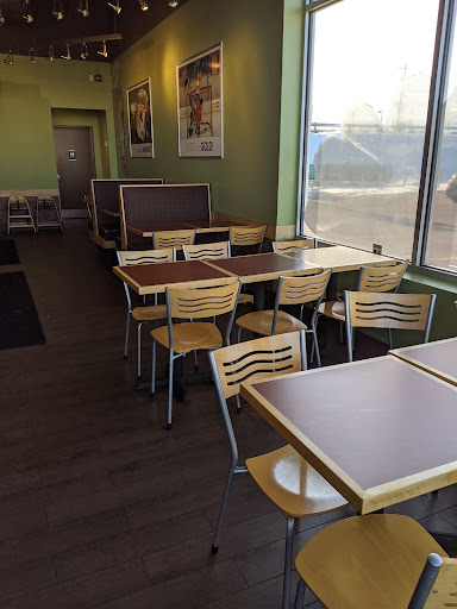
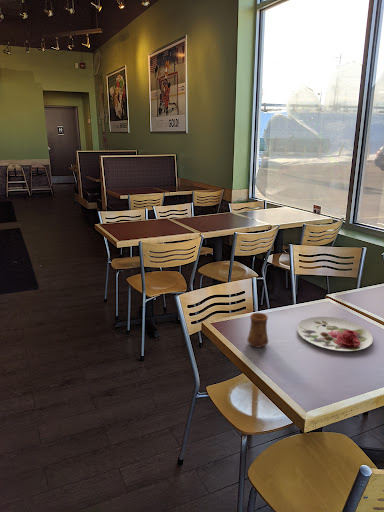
+ plate (333, 332)
+ cup (258, 329)
